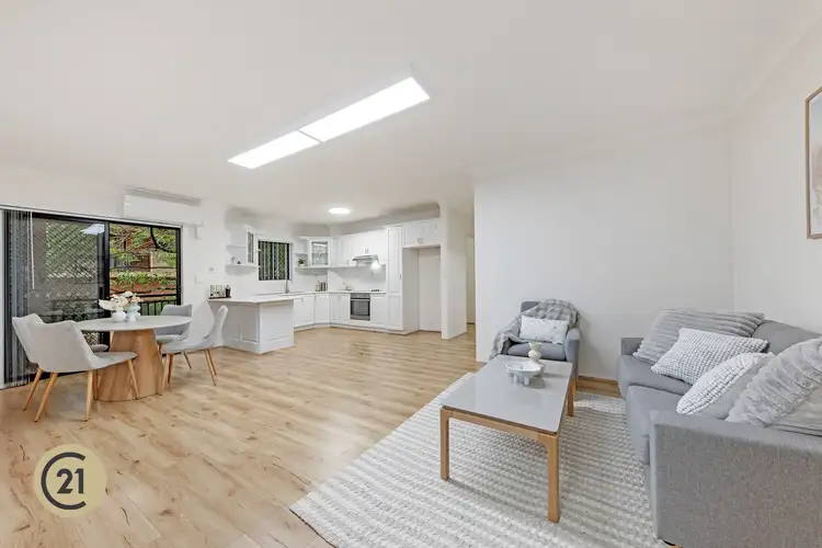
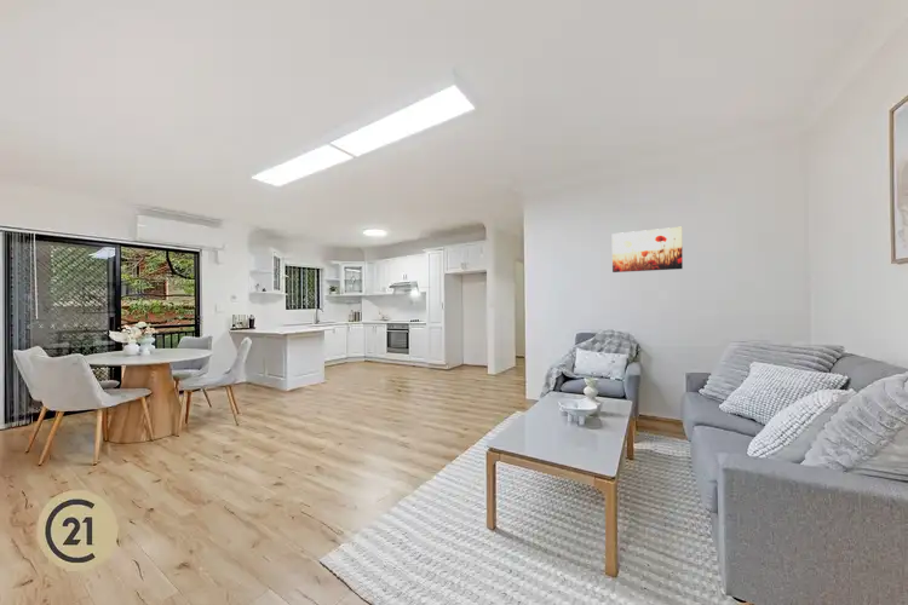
+ wall art (645, 250)
